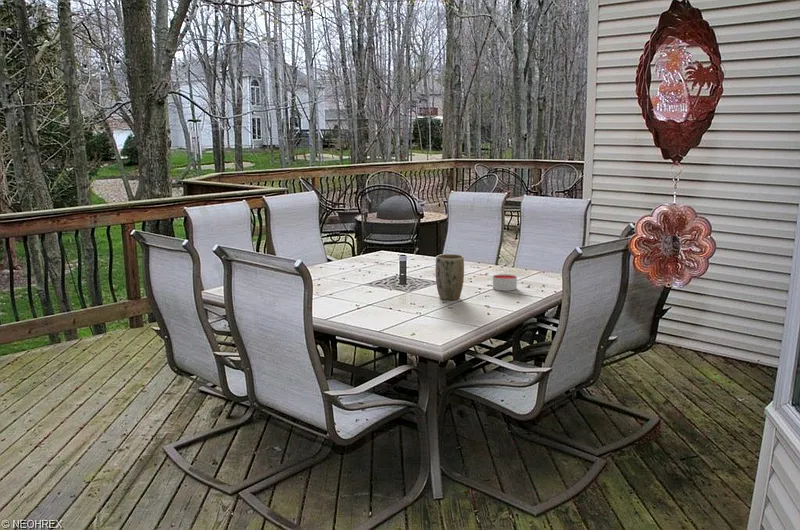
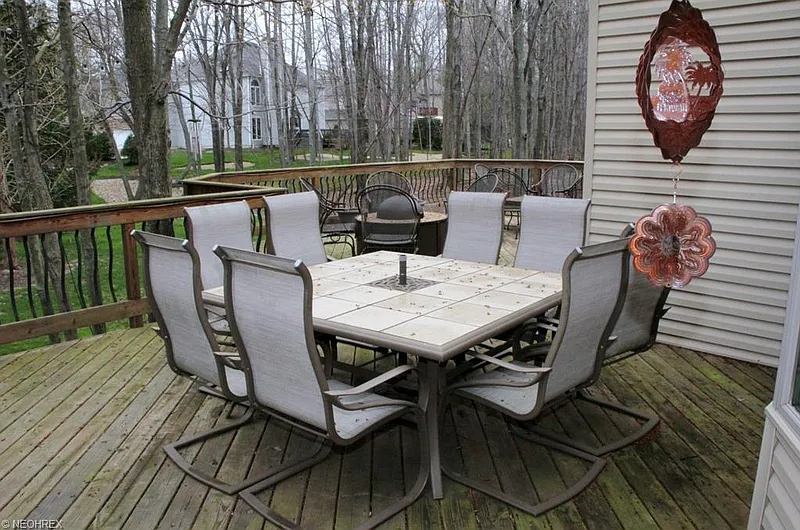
- plant pot (449, 277)
- candle (504, 281)
